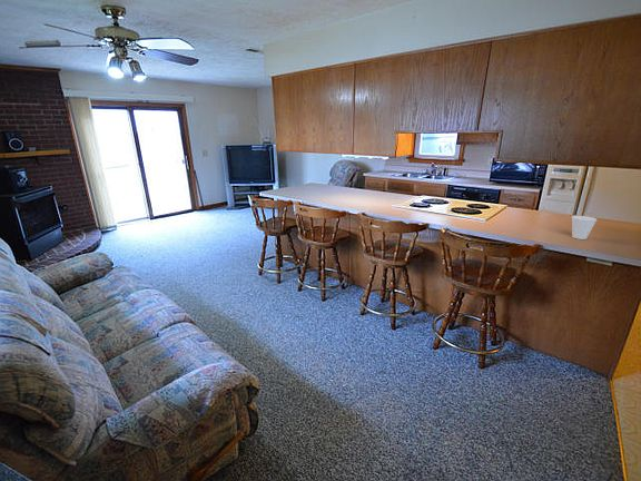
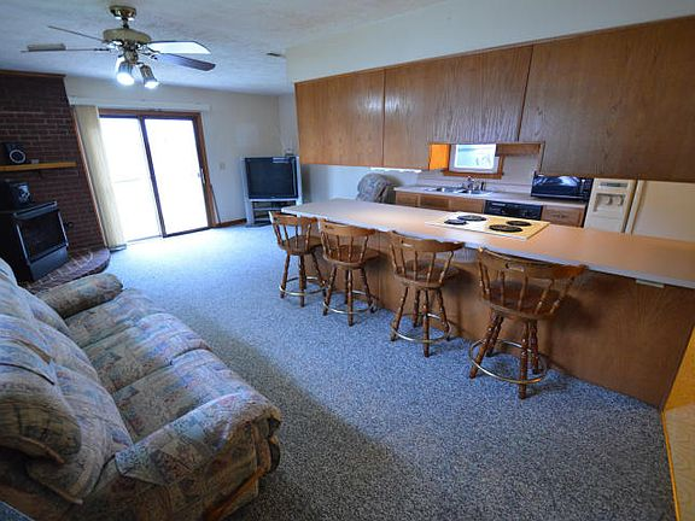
- cup (581, 227)
